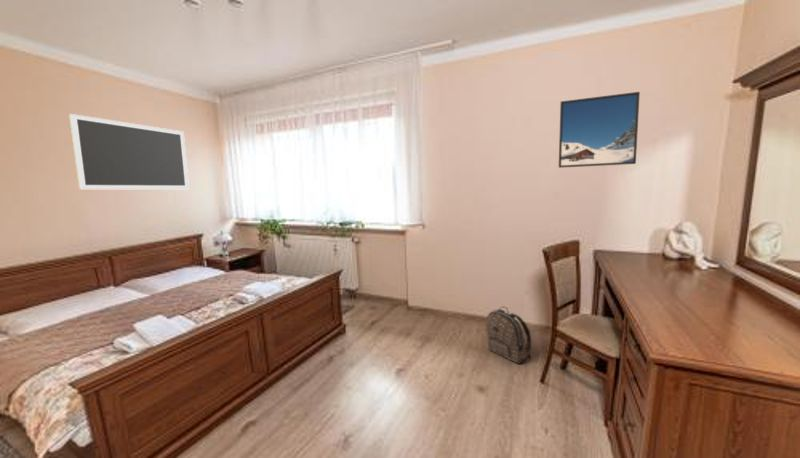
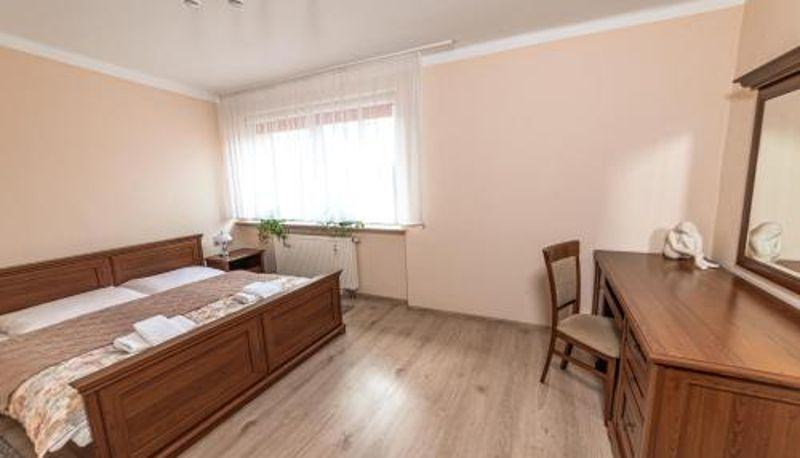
- chalkboard (137, 157)
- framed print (596, 131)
- backpack (506, 330)
